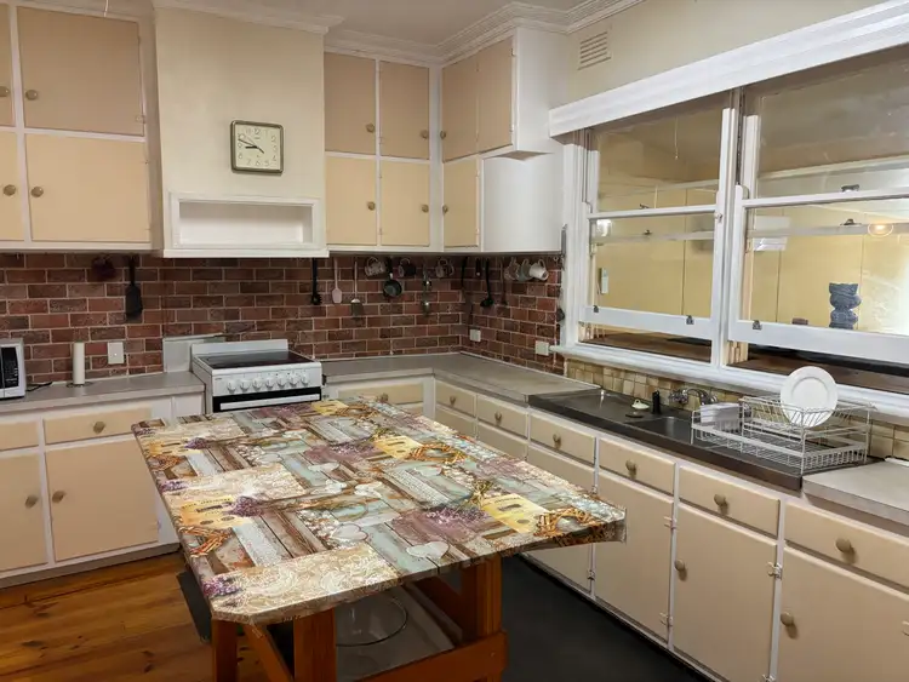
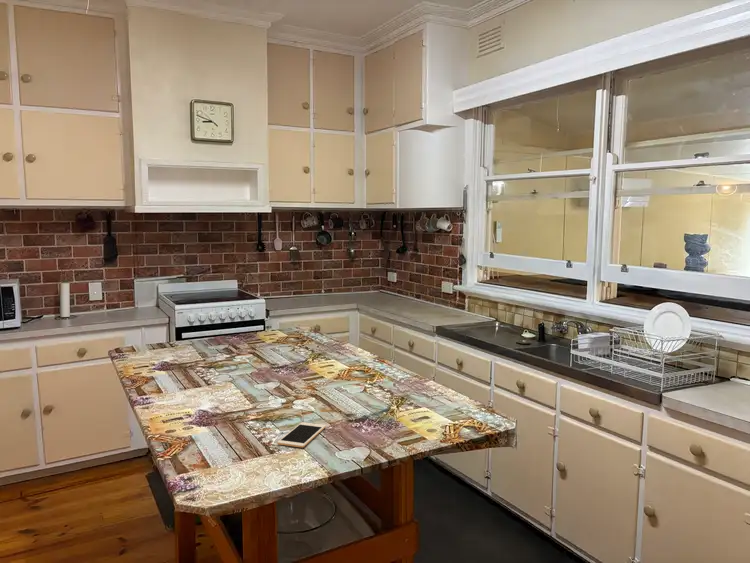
+ cell phone (302, 434)
